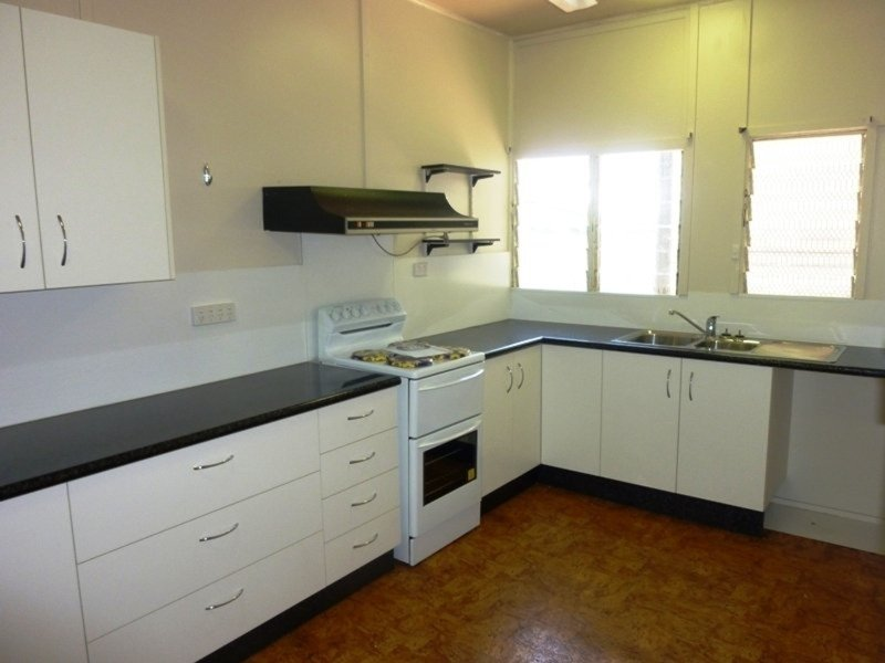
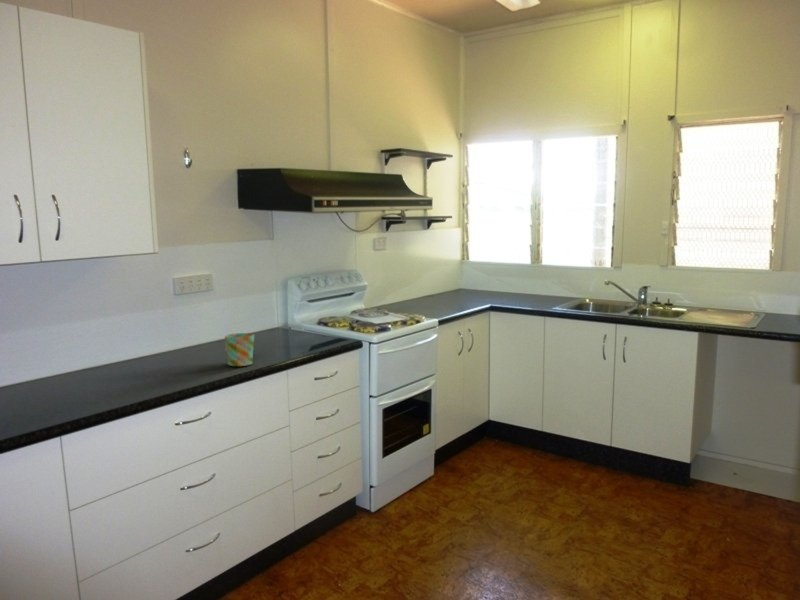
+ mug (237, 349)
